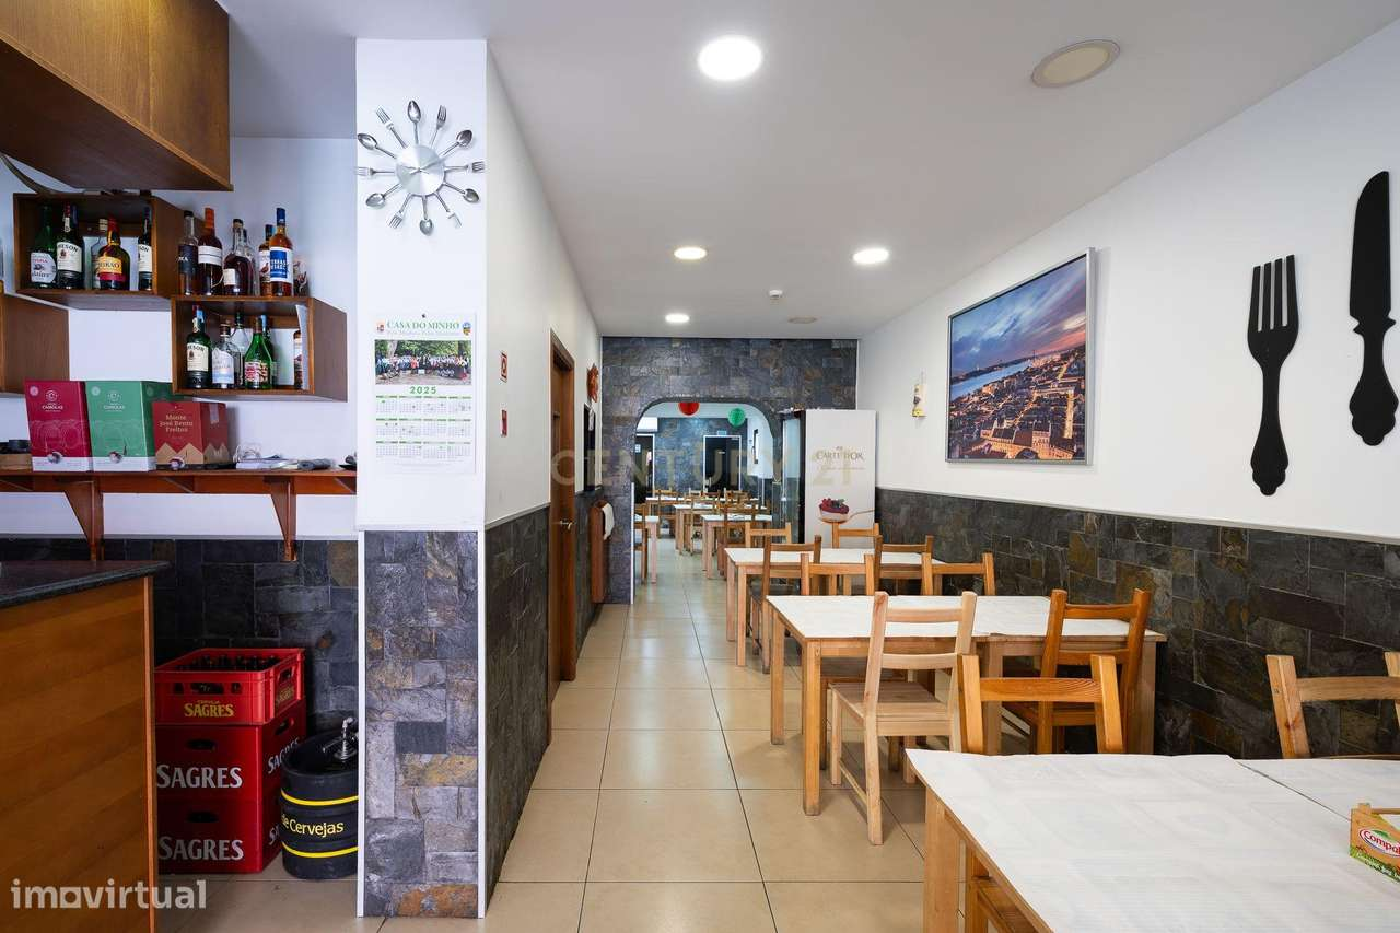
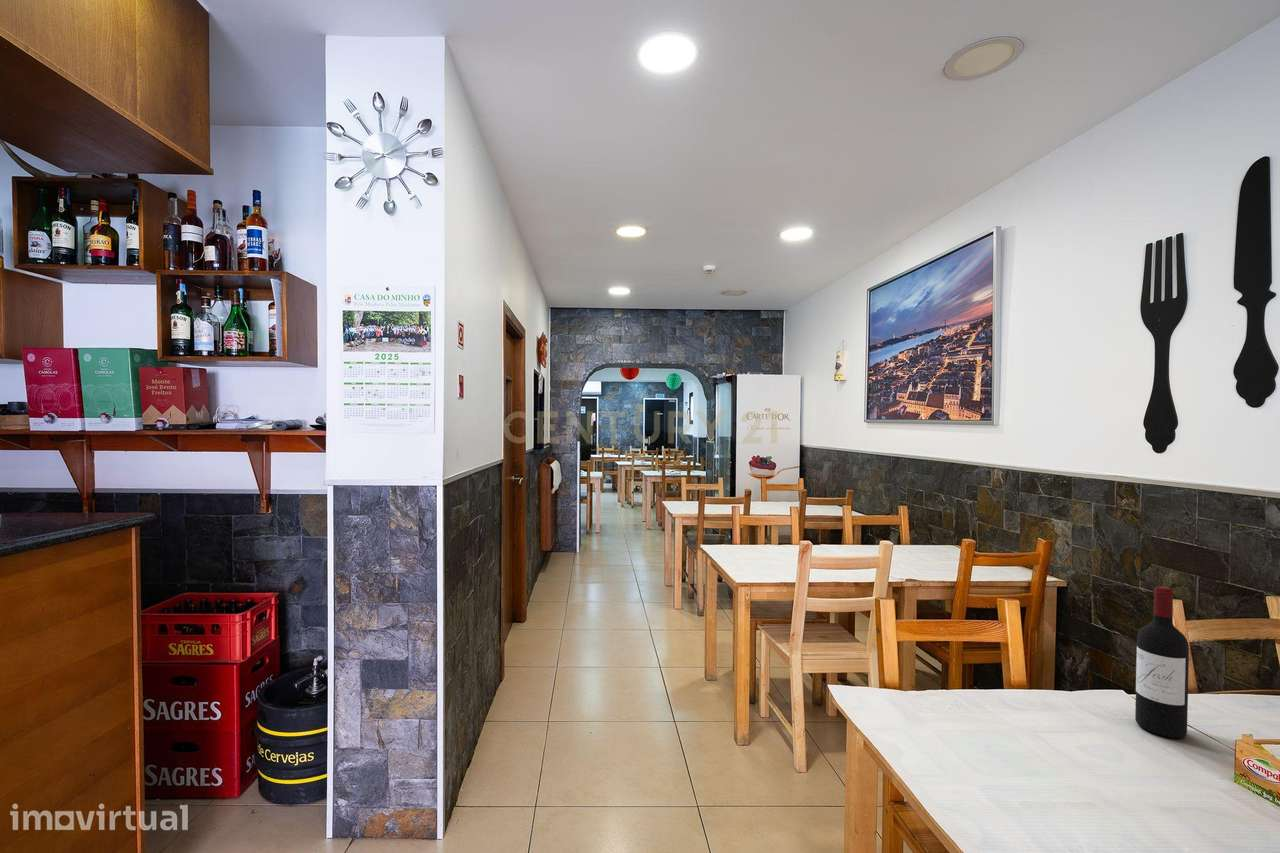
+ wine bottle (1162, 658)
